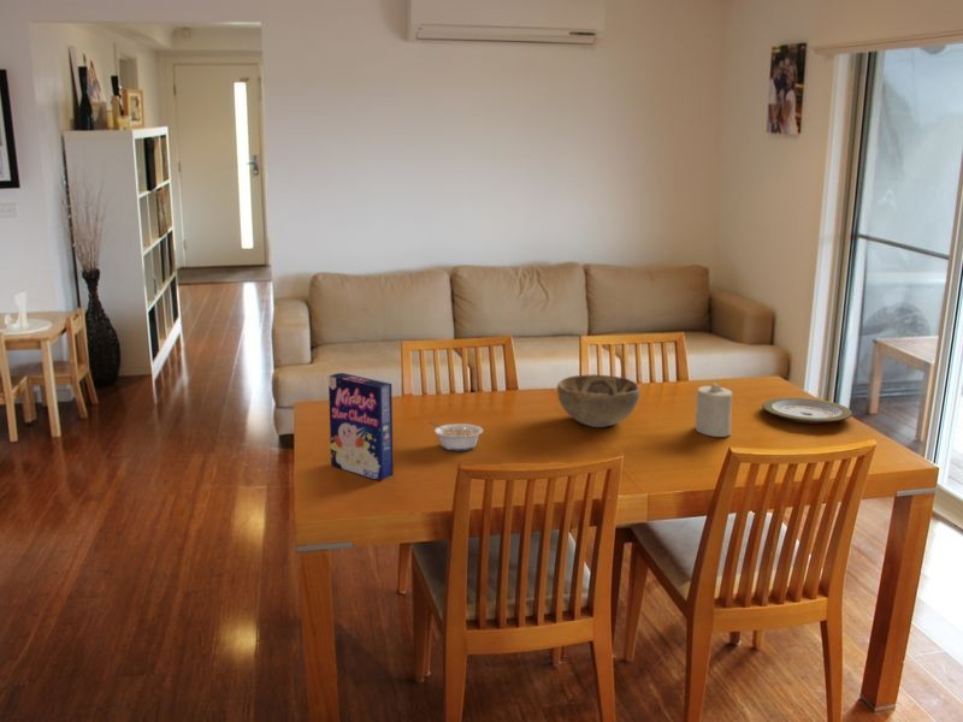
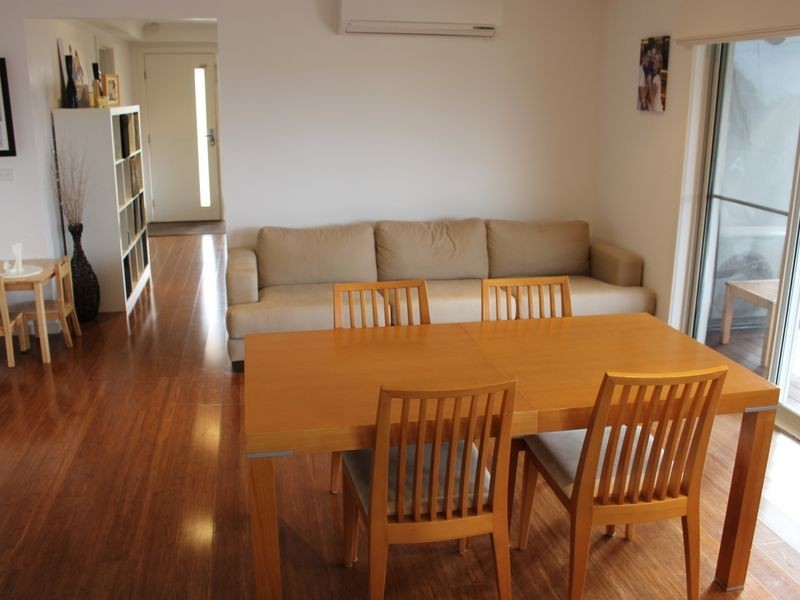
- decorative bowl (597, 403)
- legume (456, 436)
- cereal box (360, 425)
- plate (805, 412)
- candle (714, 407)
